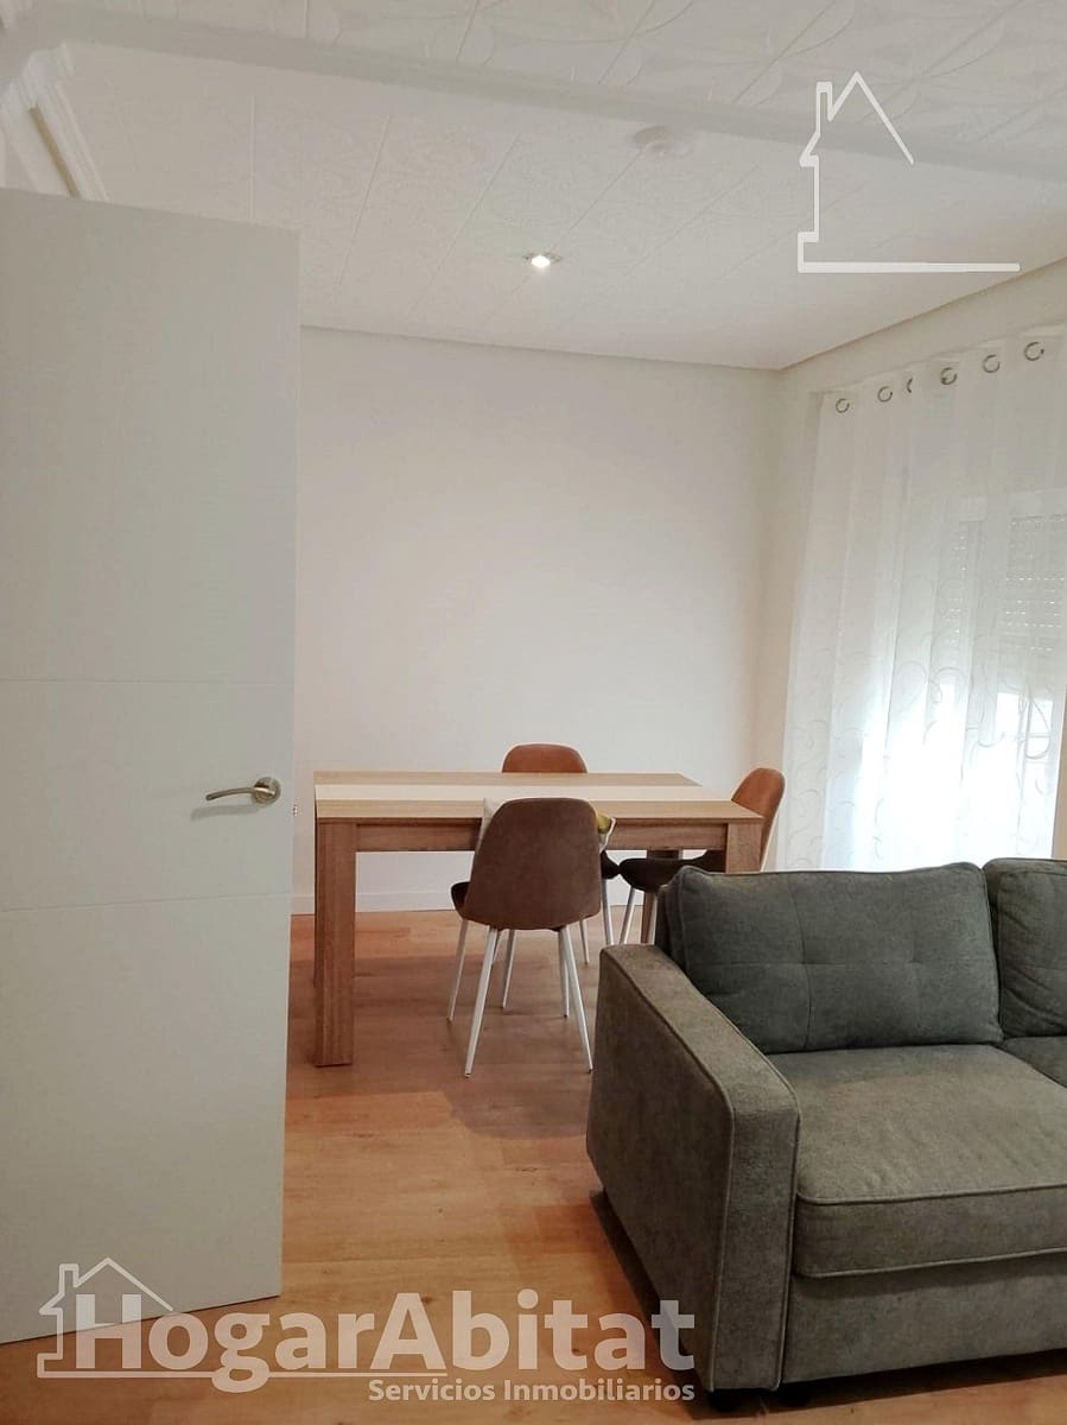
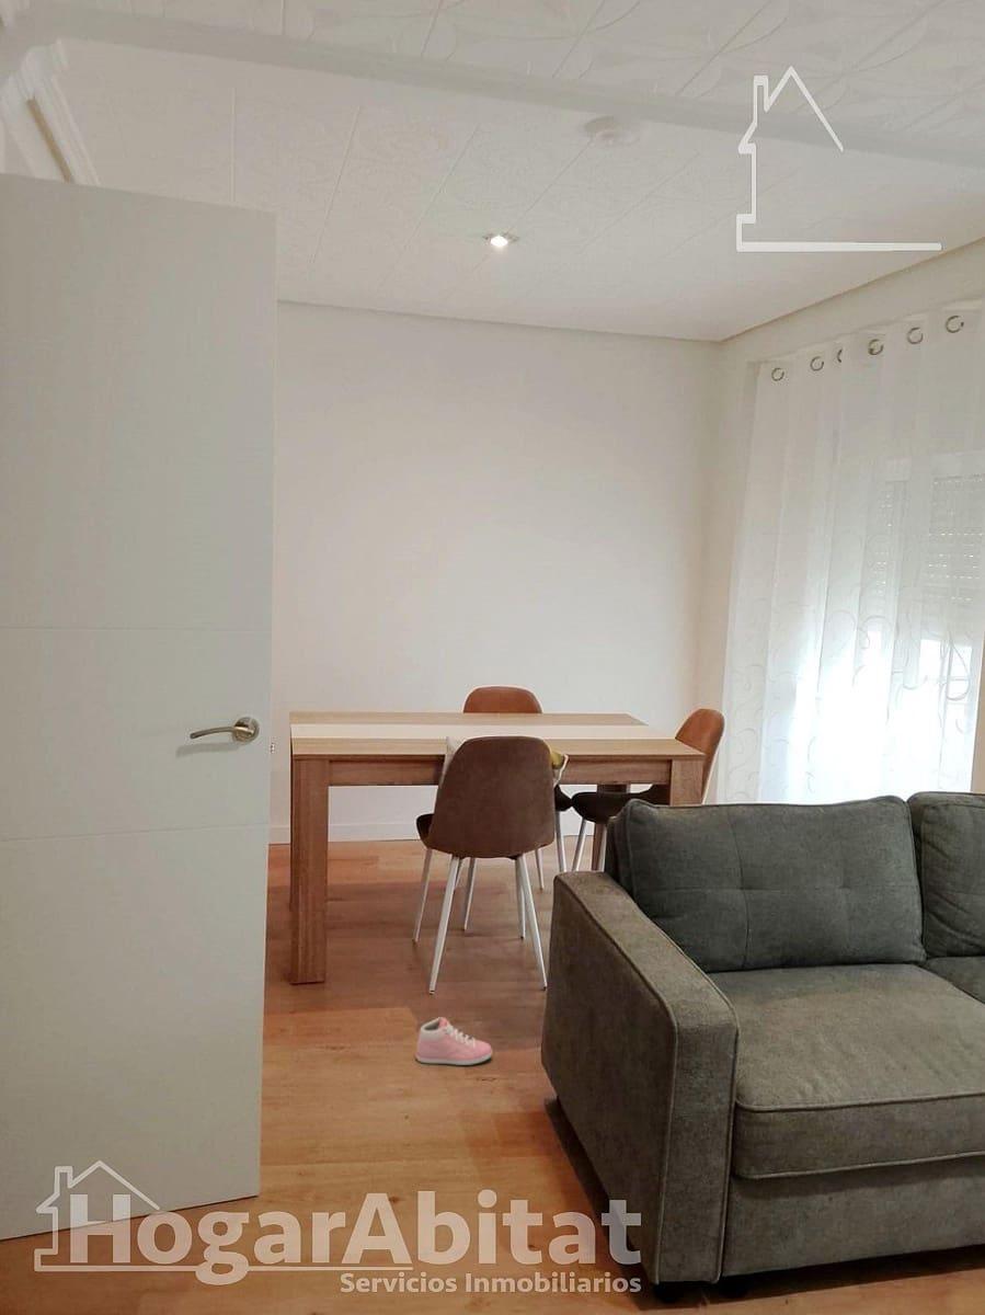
+ sneaker (455, 1039)
